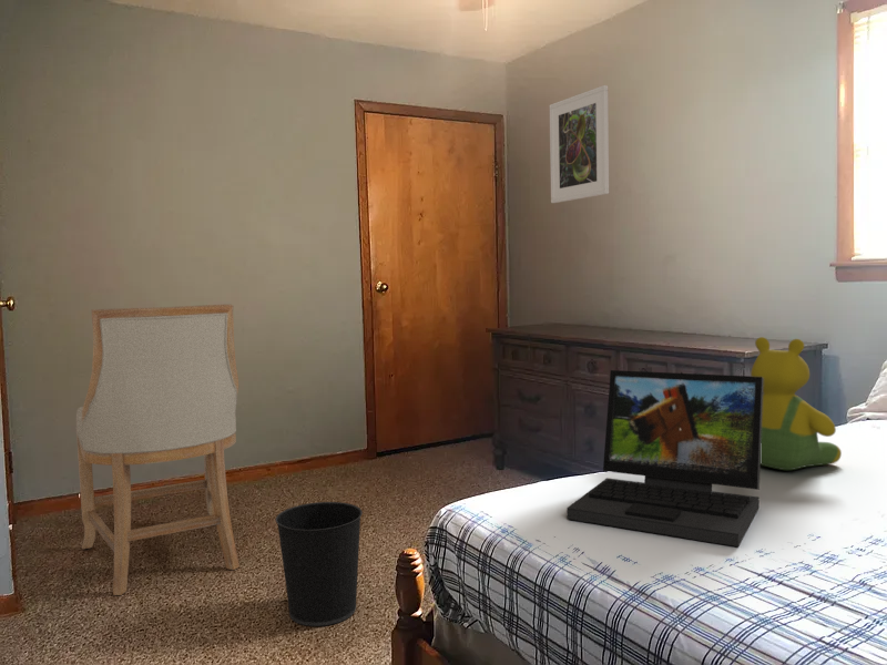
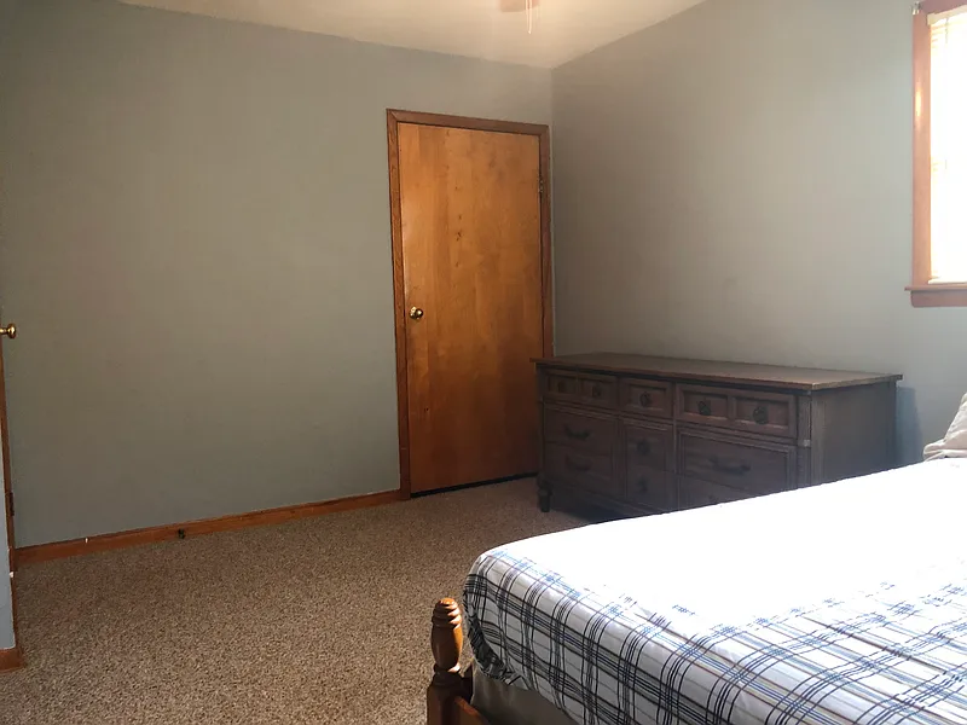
- bar stool (160, 433)
- laptop (667, 444)
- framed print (578, 146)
- teddy bear (788, 401)
- wastebasket (320, 562)
